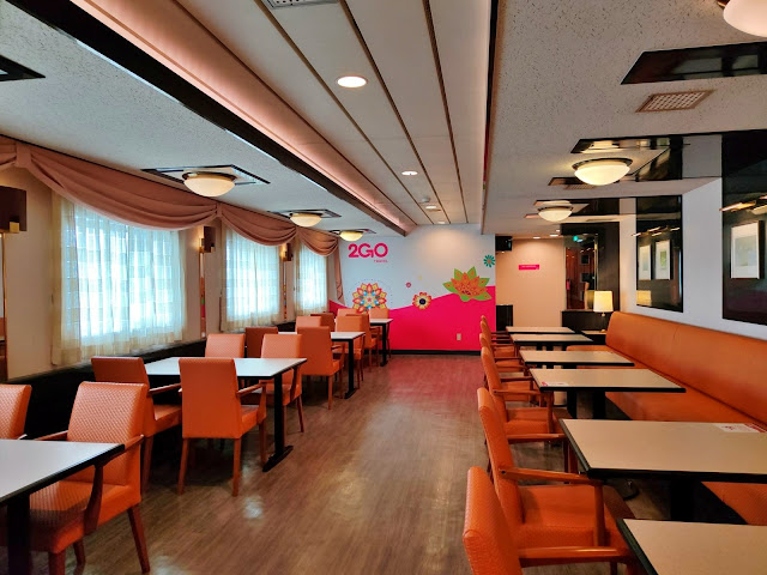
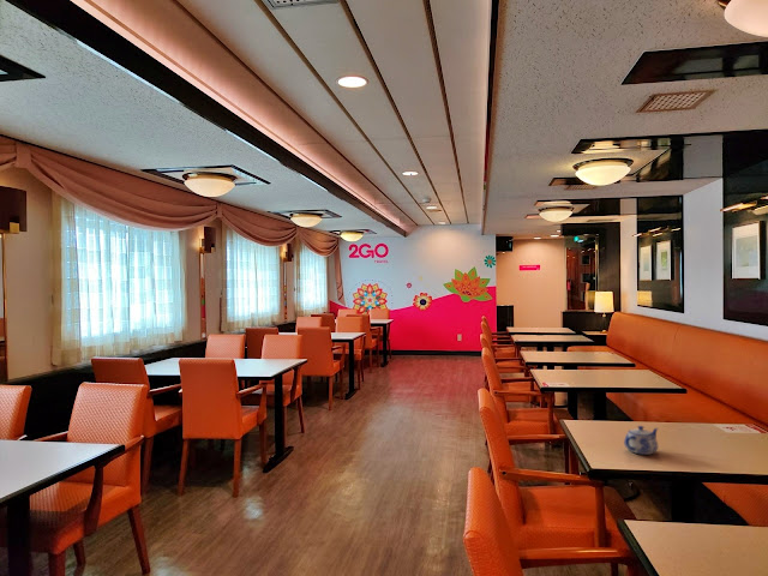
+ teapot (642, 438)
